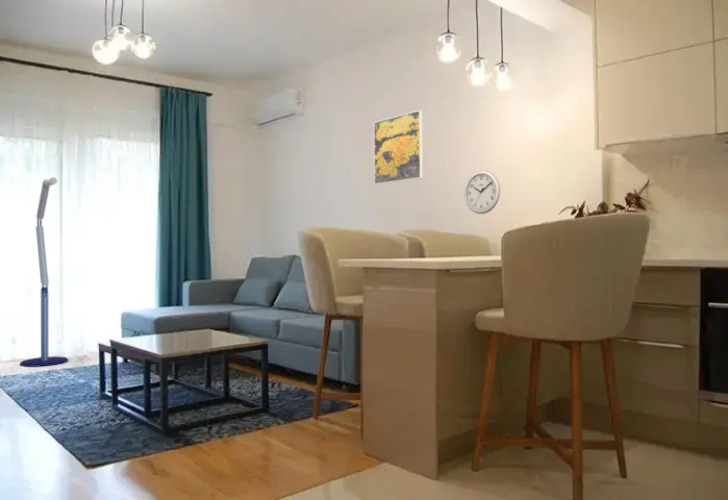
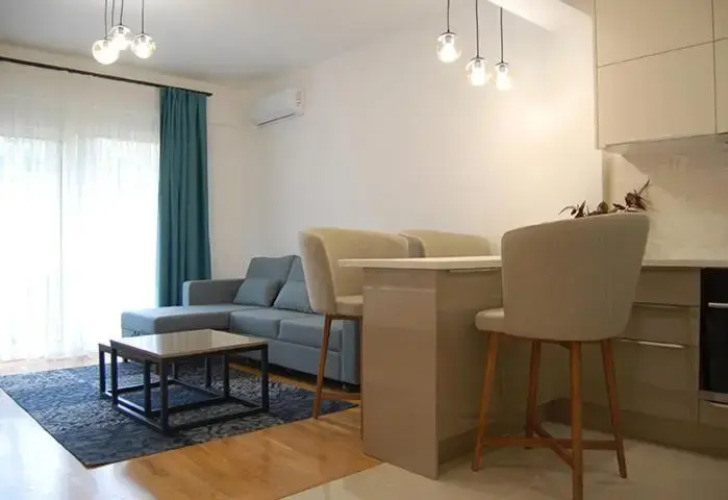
- floor lamp (45, 271)
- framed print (397, 149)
- wall clock (481, 192)
